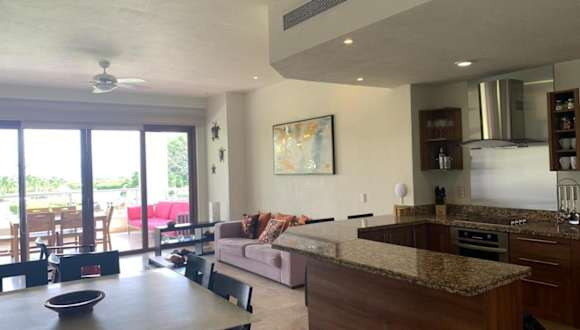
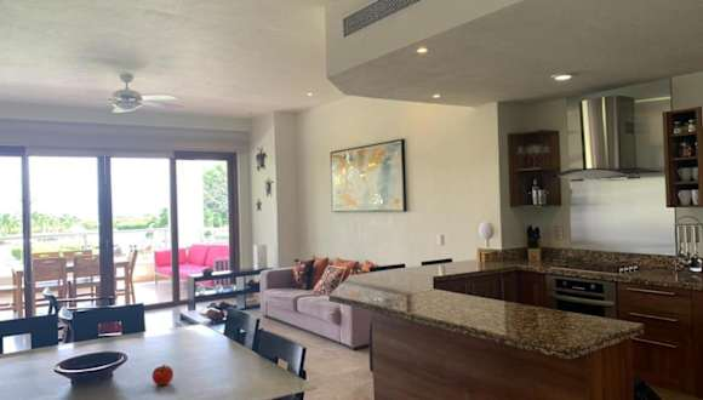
+ fruit (162, 373)
